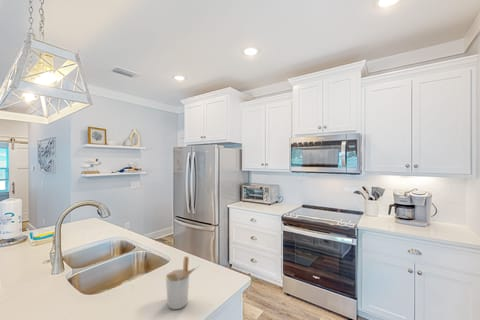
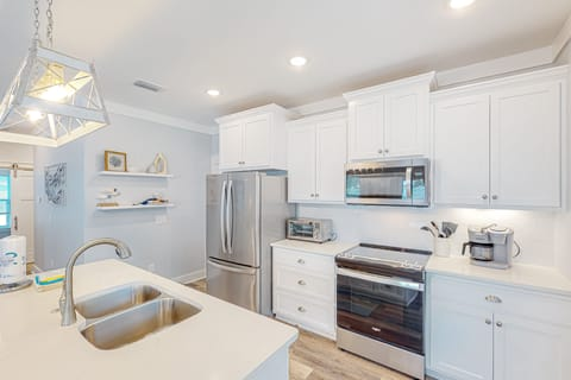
- utensil holder (182, 283)
